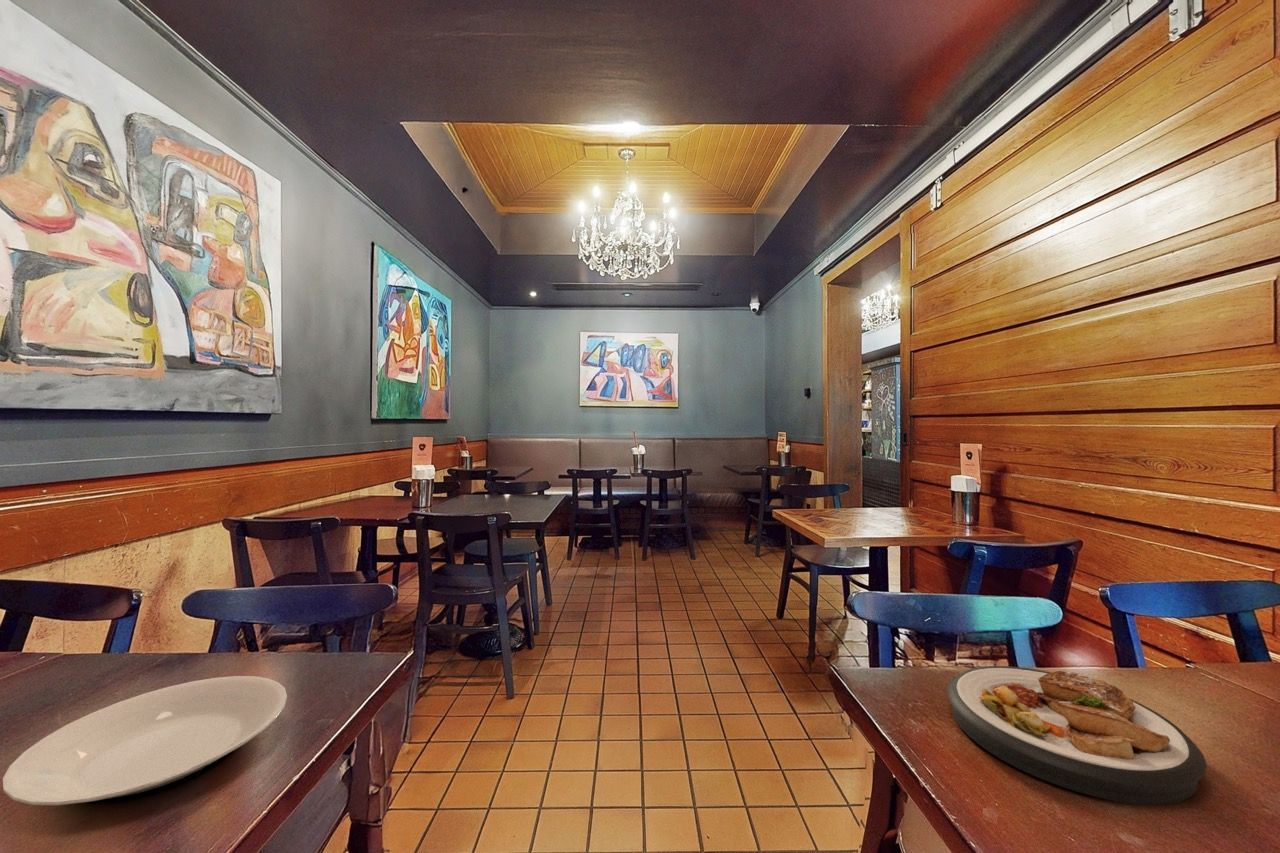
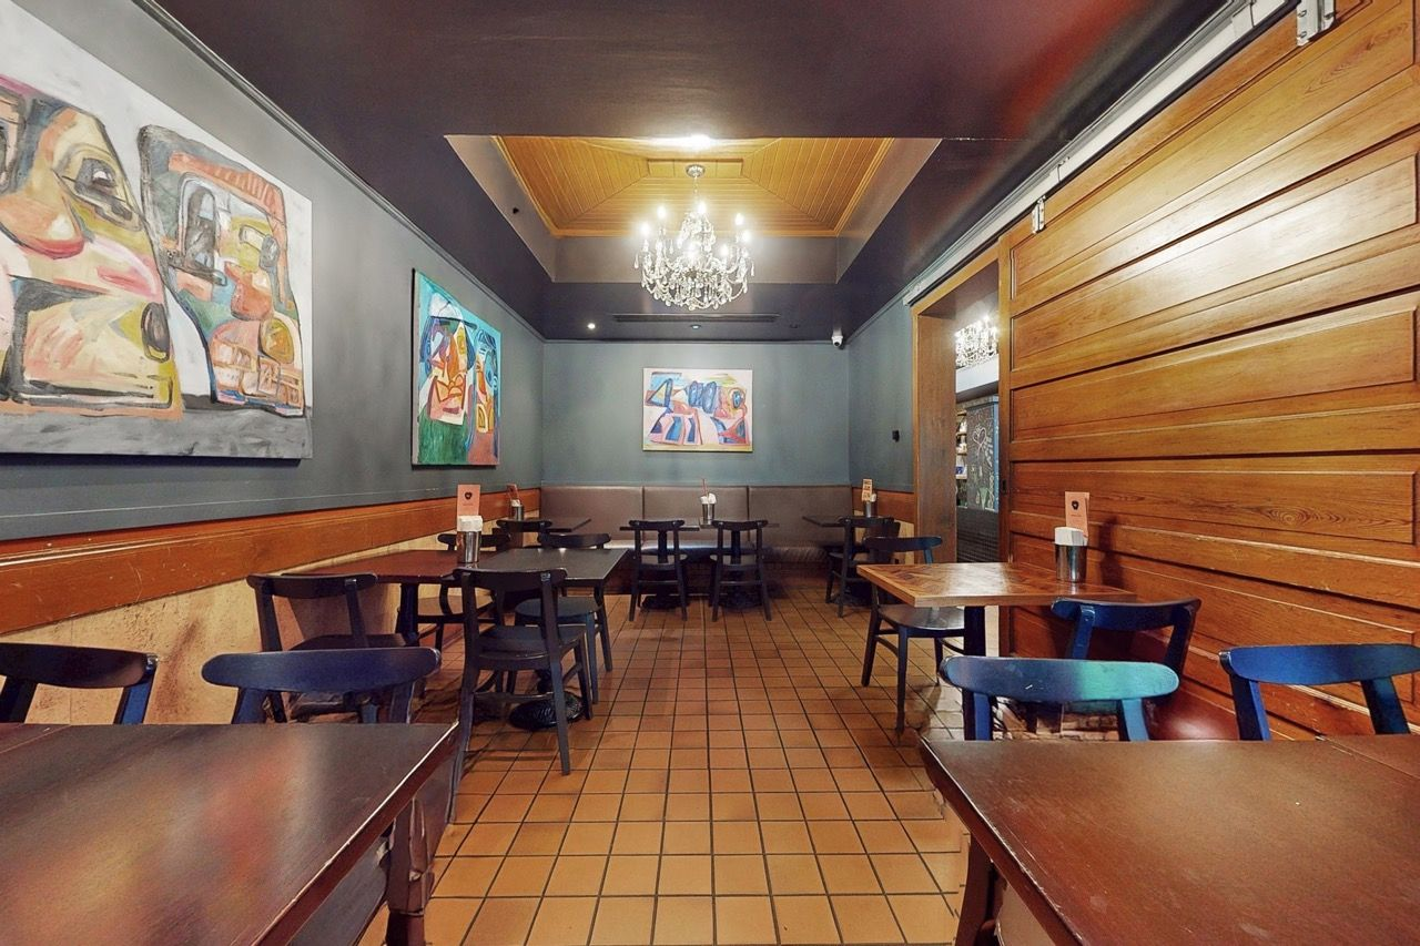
- plate (164, 742)
- plate (1060, 714)
